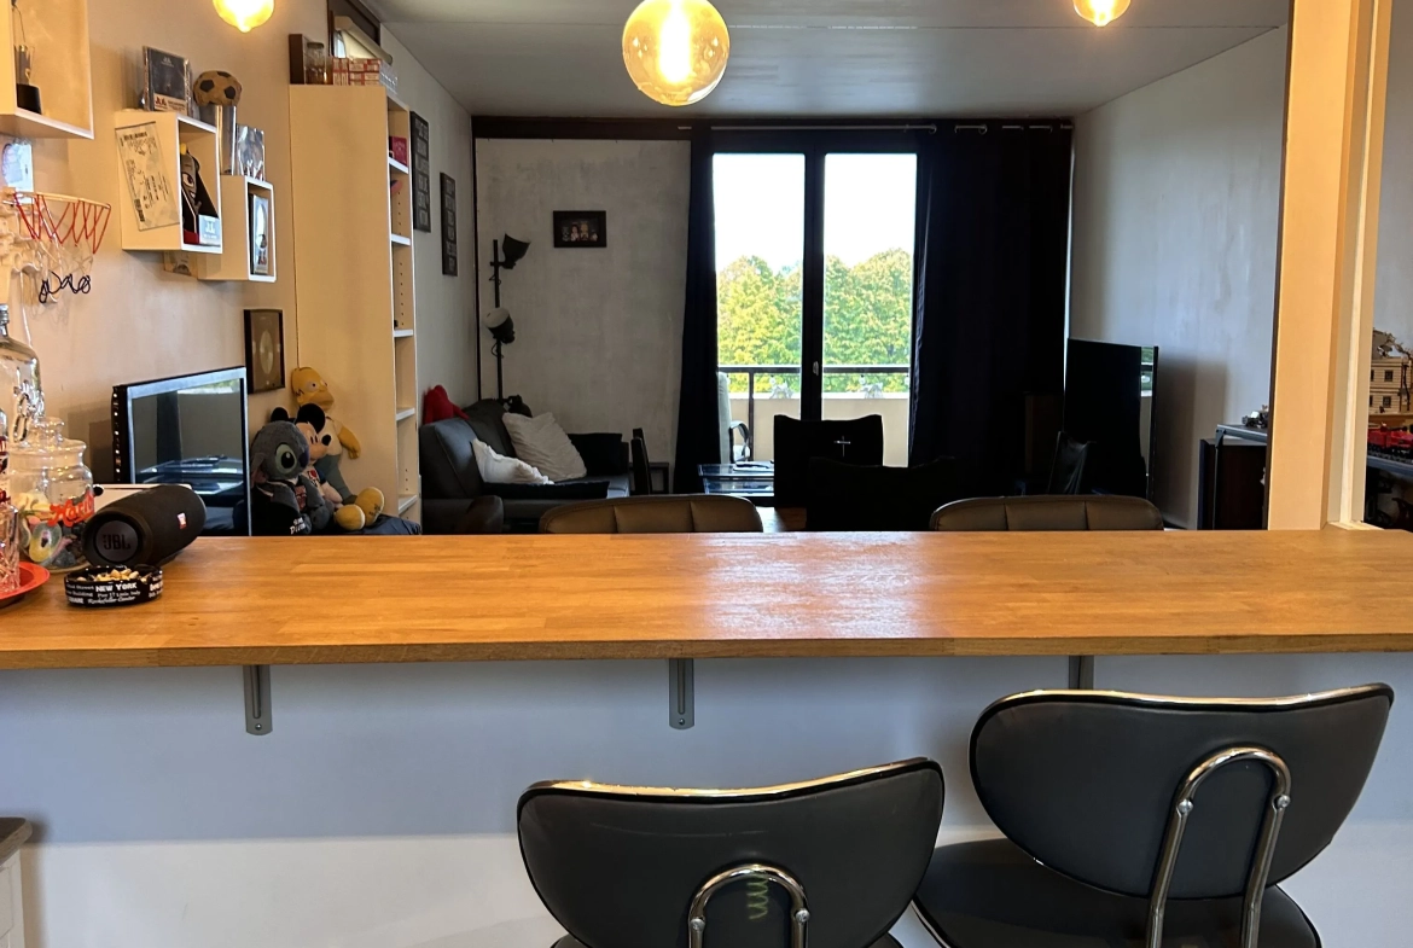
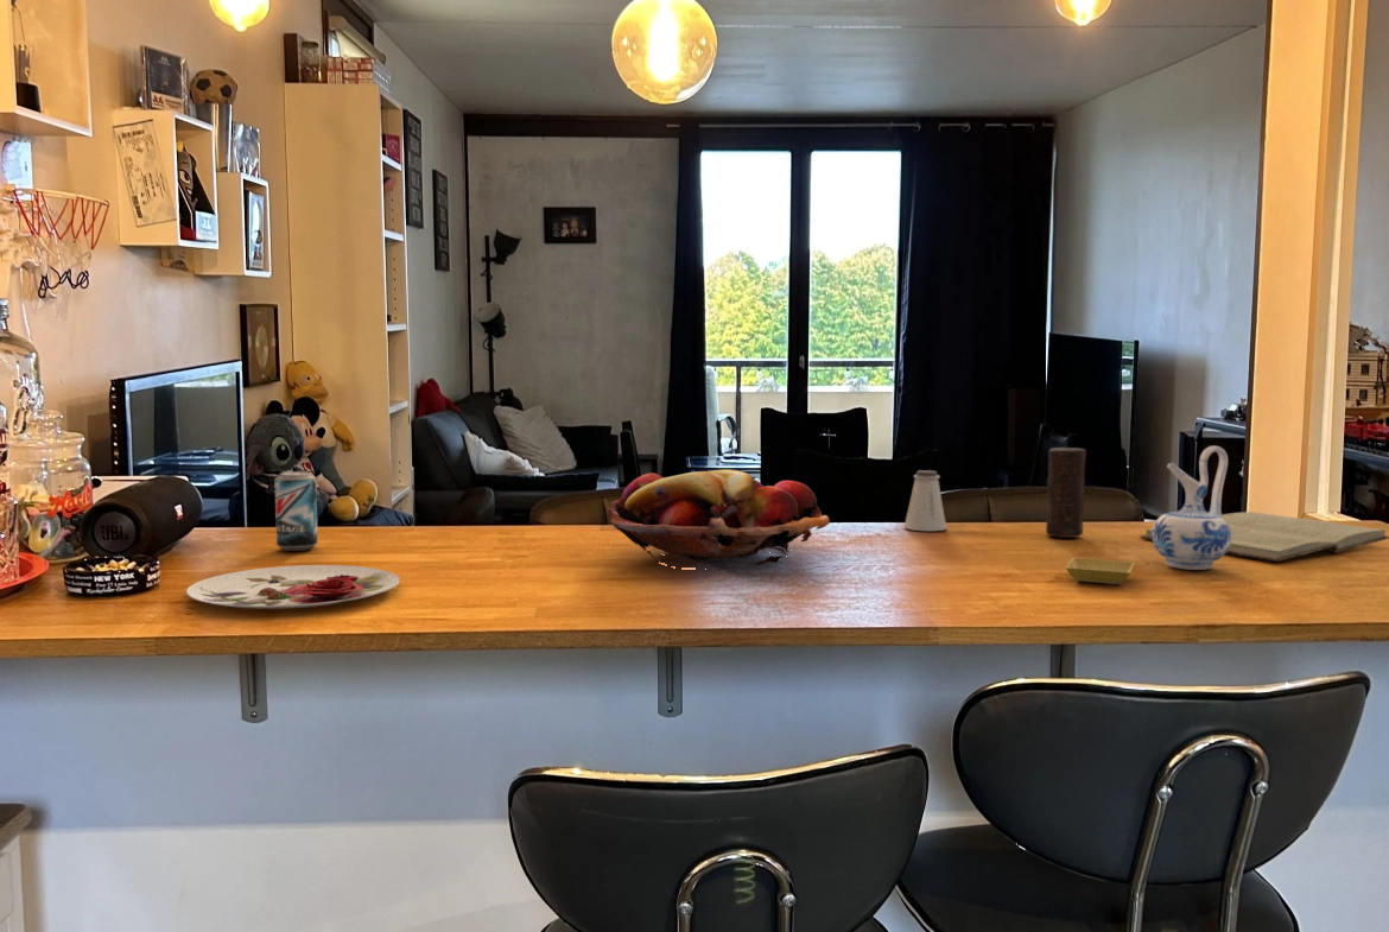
+ saucer (1099, 571)
+ book (1262, 533)
+ beer can (296, 511)
+ ceramic pitcher (1192, 506)
+ fruit basket (718, 512)
+ candle (1065, 492)
+ plate (296, 583)
+ saltshaker (926, 499)
